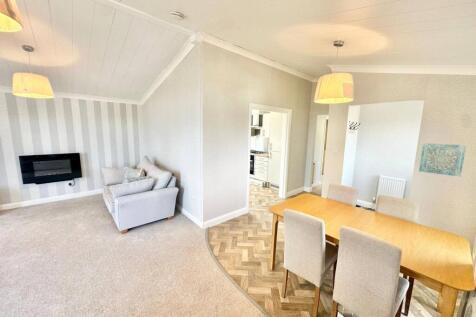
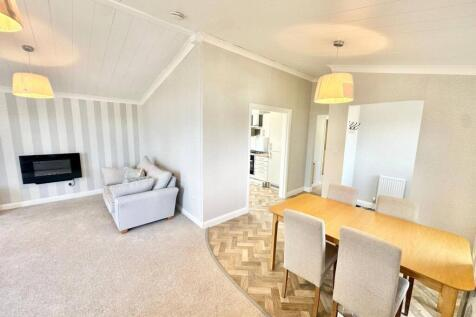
- wall art (441, 159)
